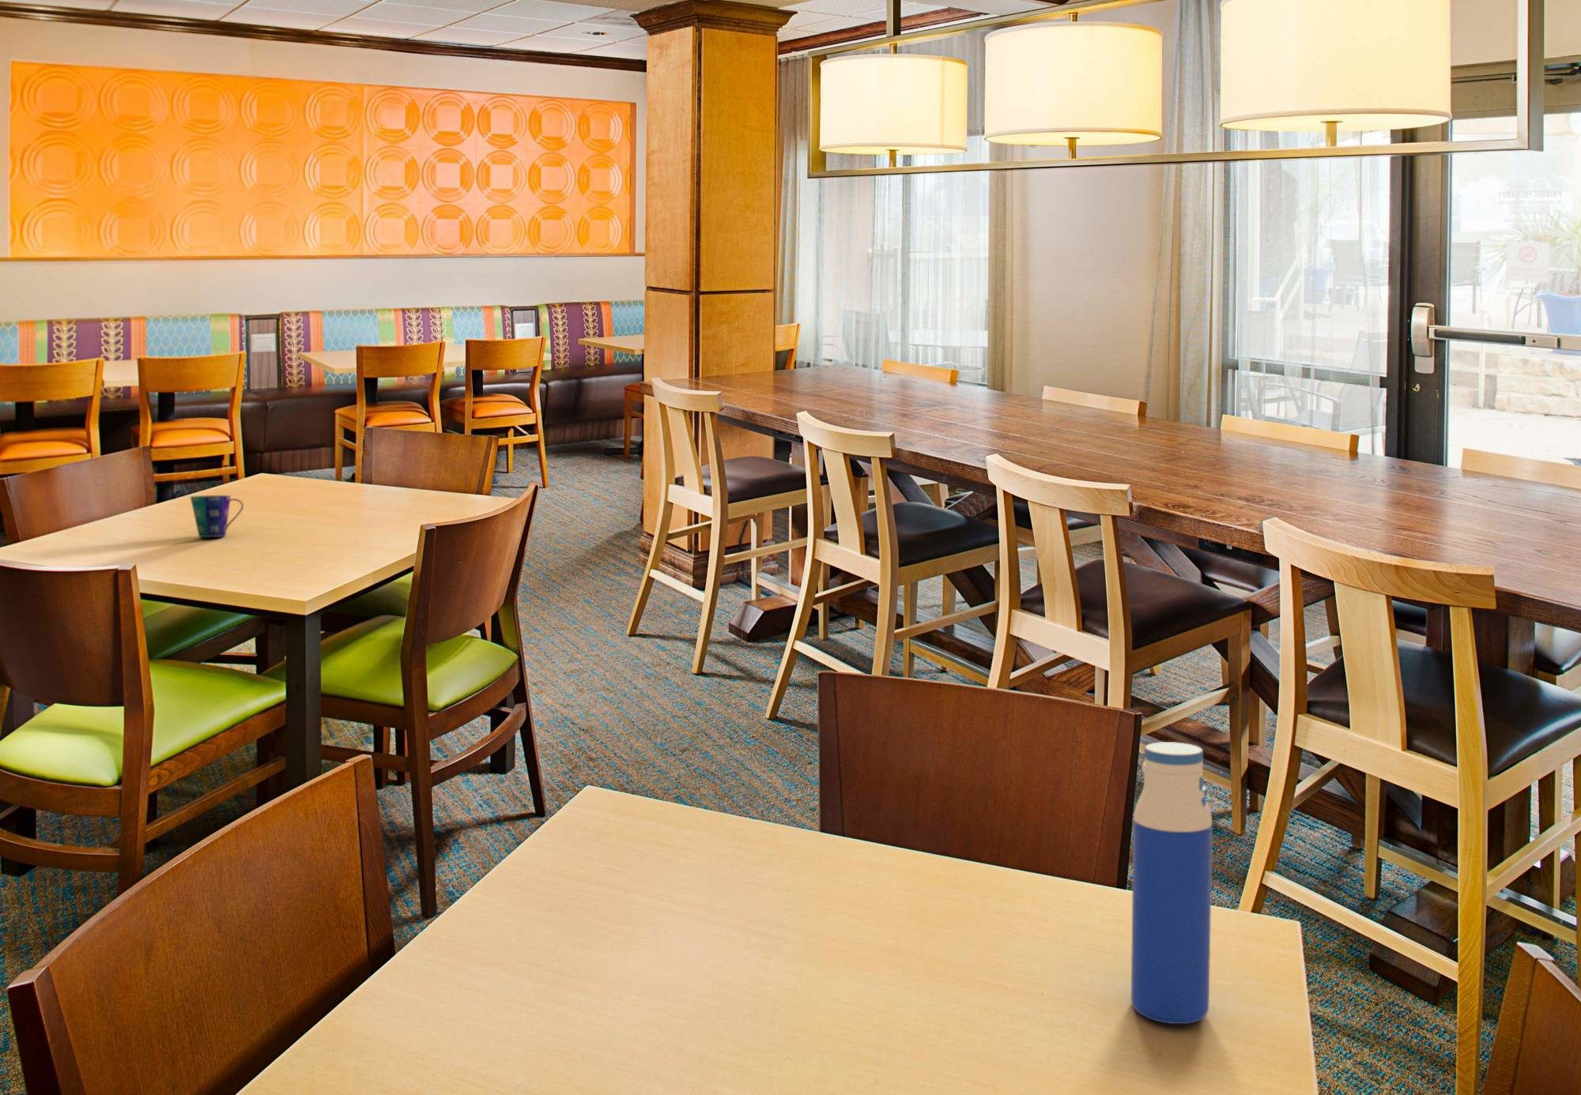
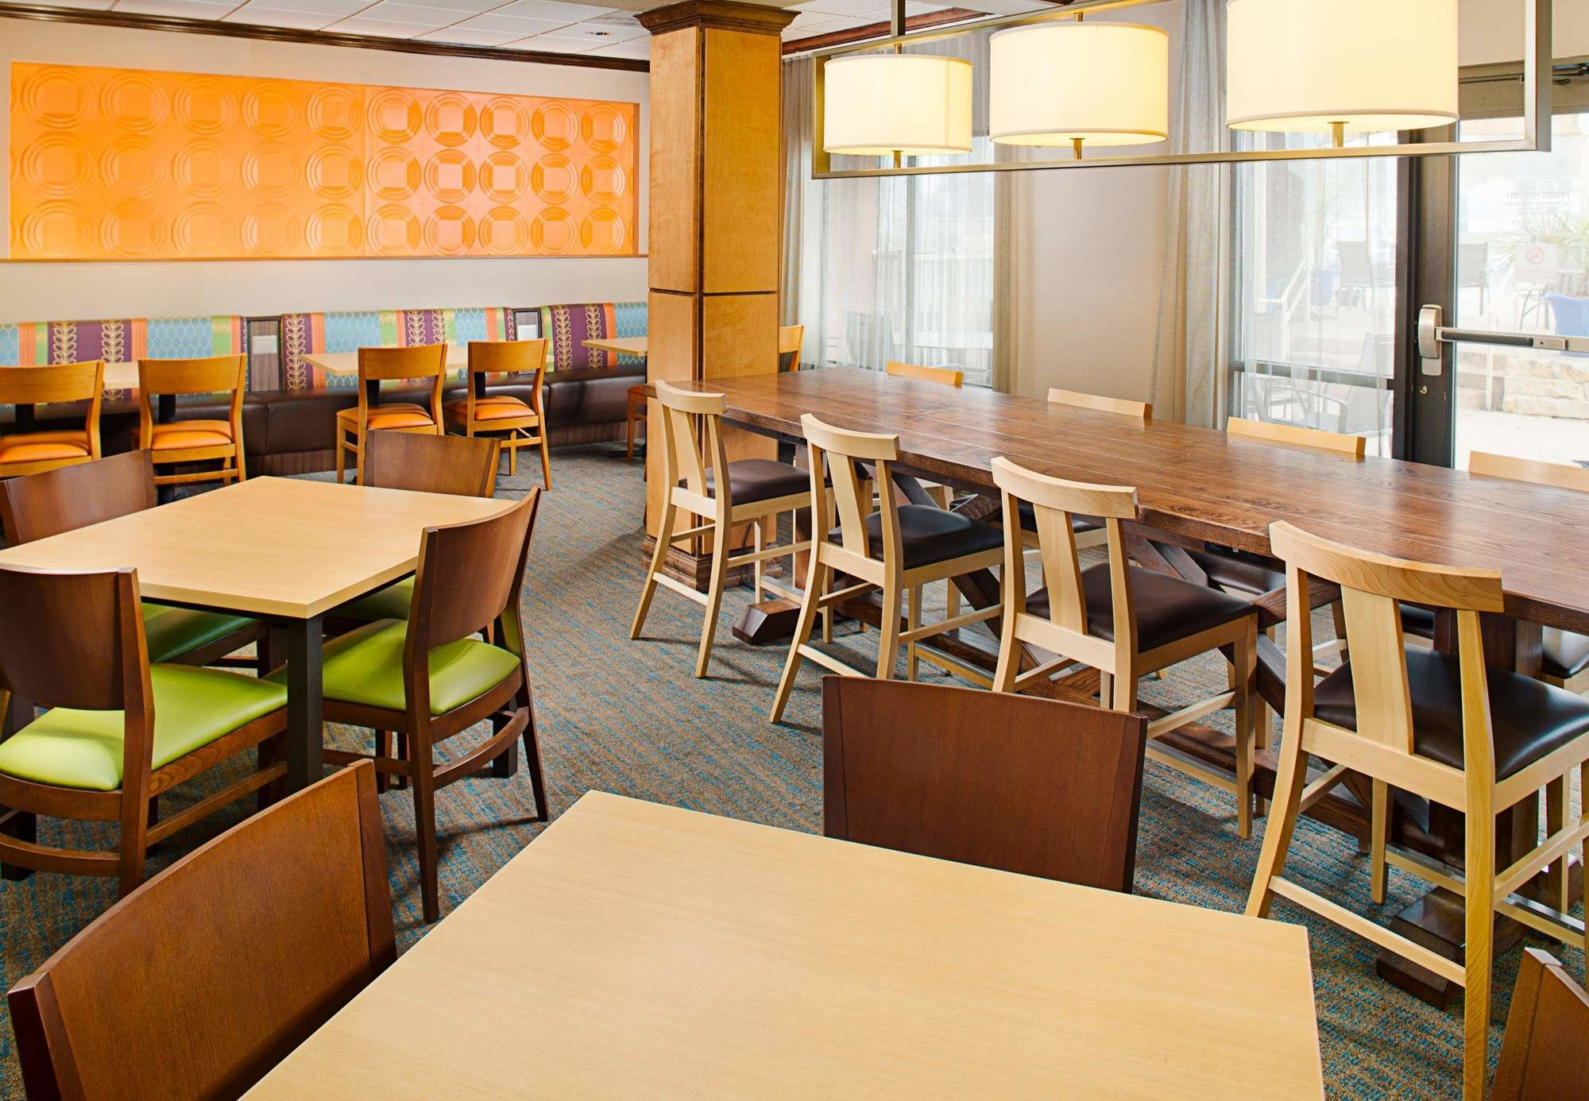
- cup (217, 516)
- water bottle (1171, 879)
